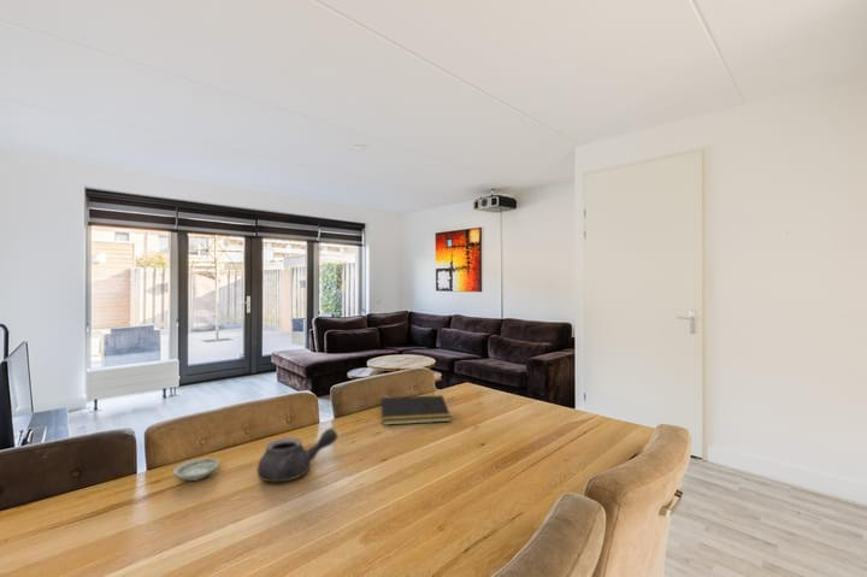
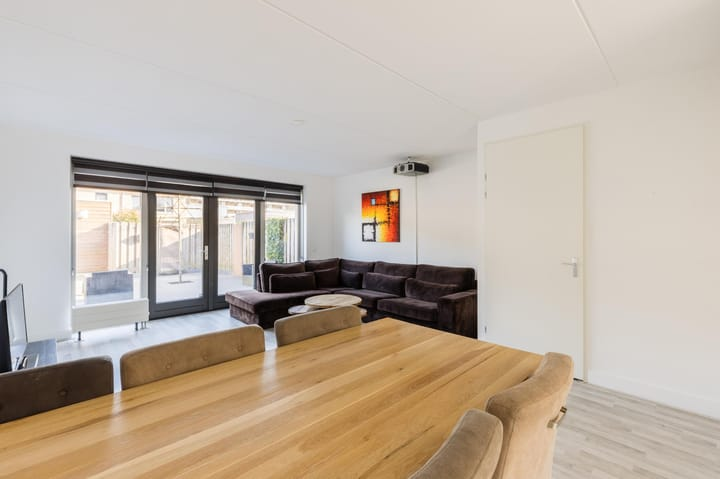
- notepad (414, 408)
- saucer (196, 471)
- teapot (299, 453)
